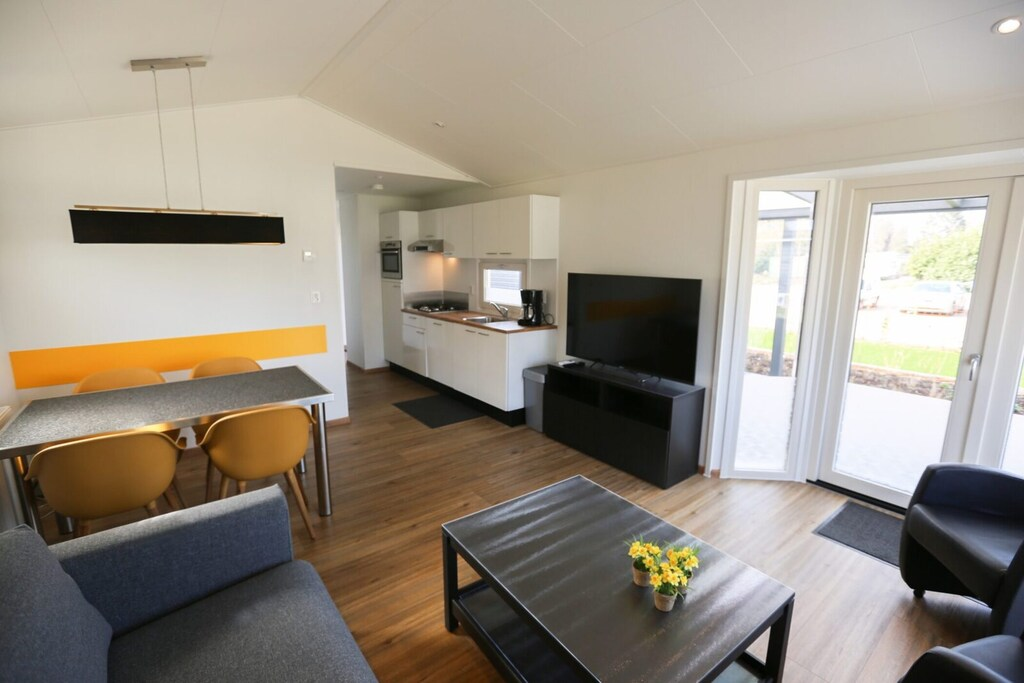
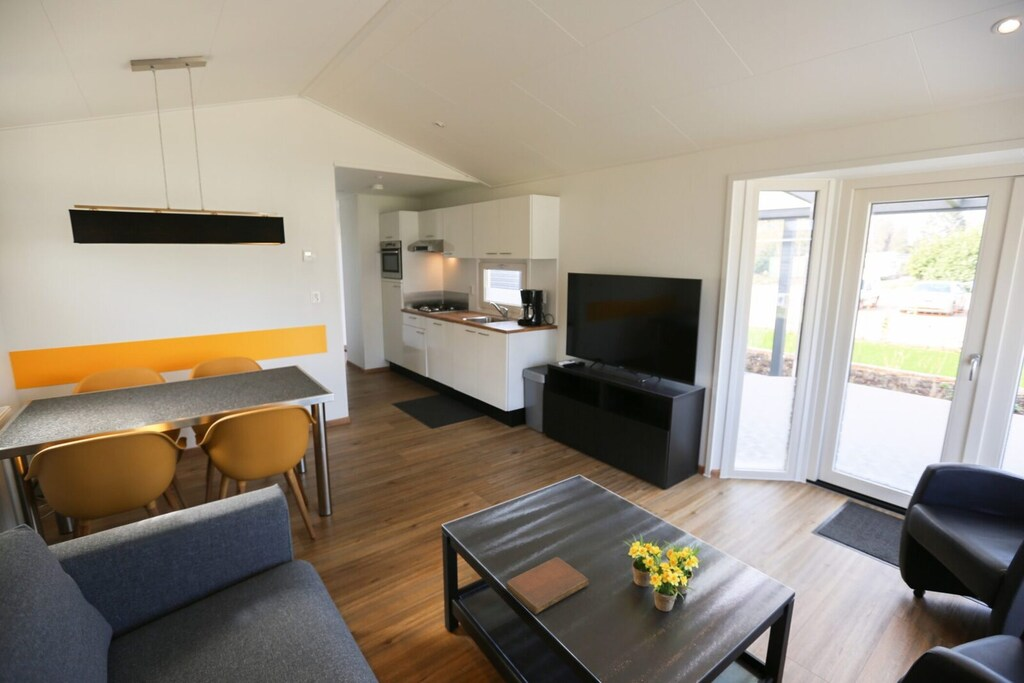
+ notebook (547, 583)
